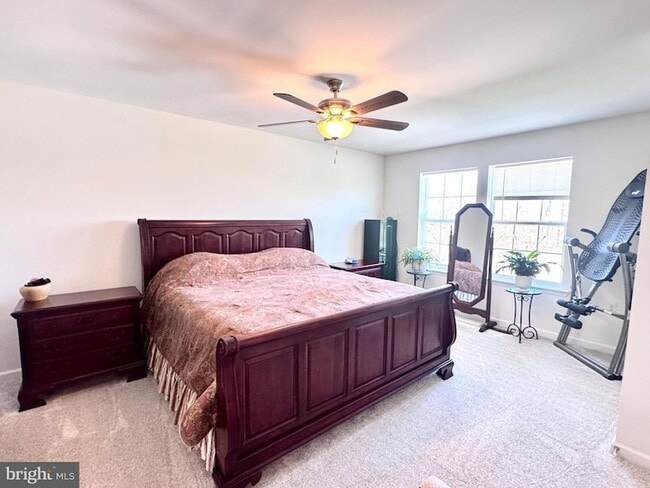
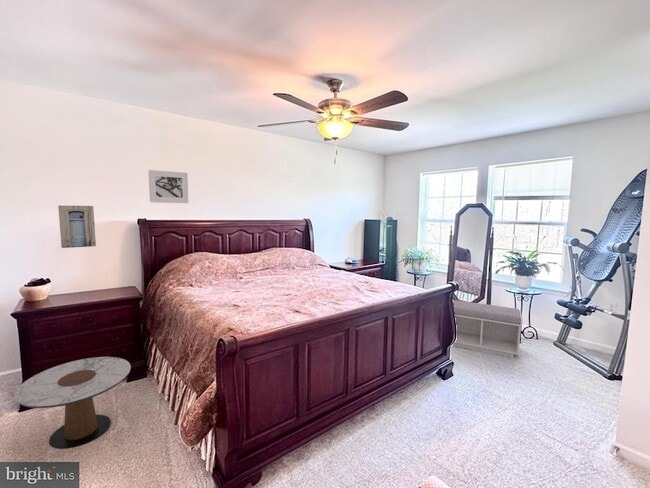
+ side table (79, 404)
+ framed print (169, 187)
+ bench (481, 326)
+ wall art (77, 226)
